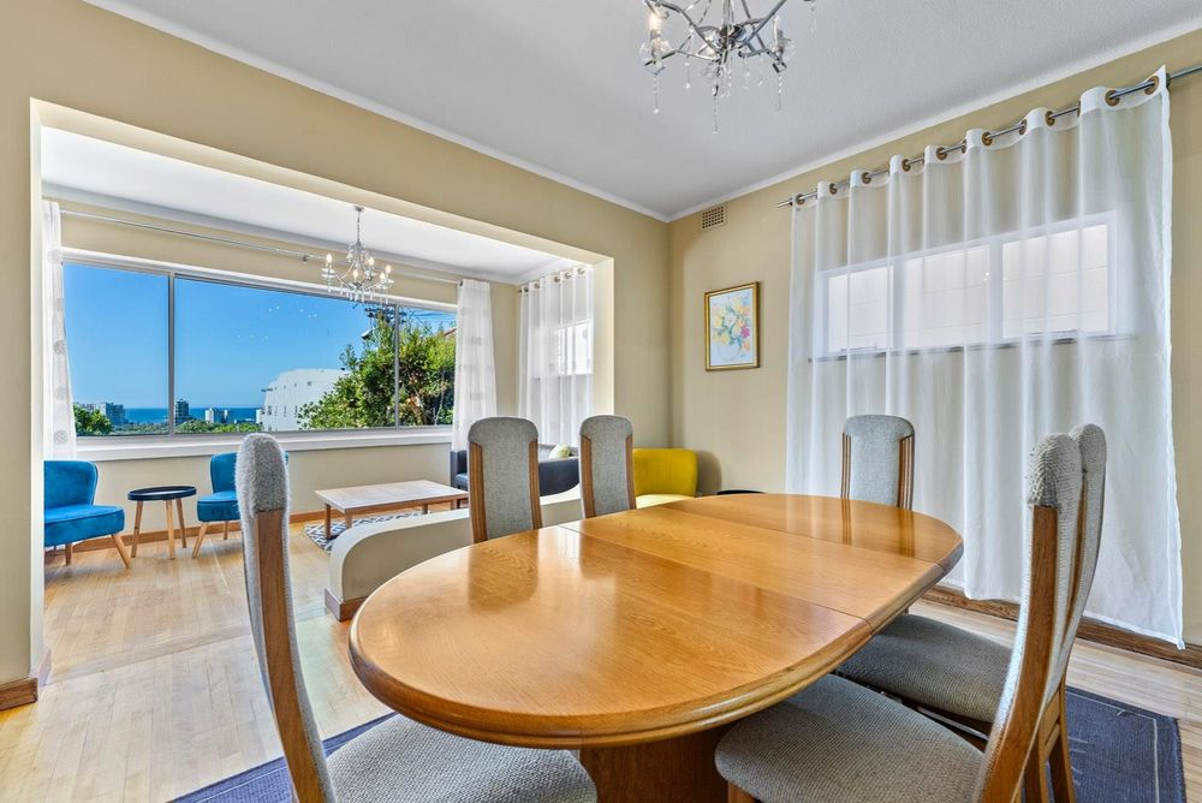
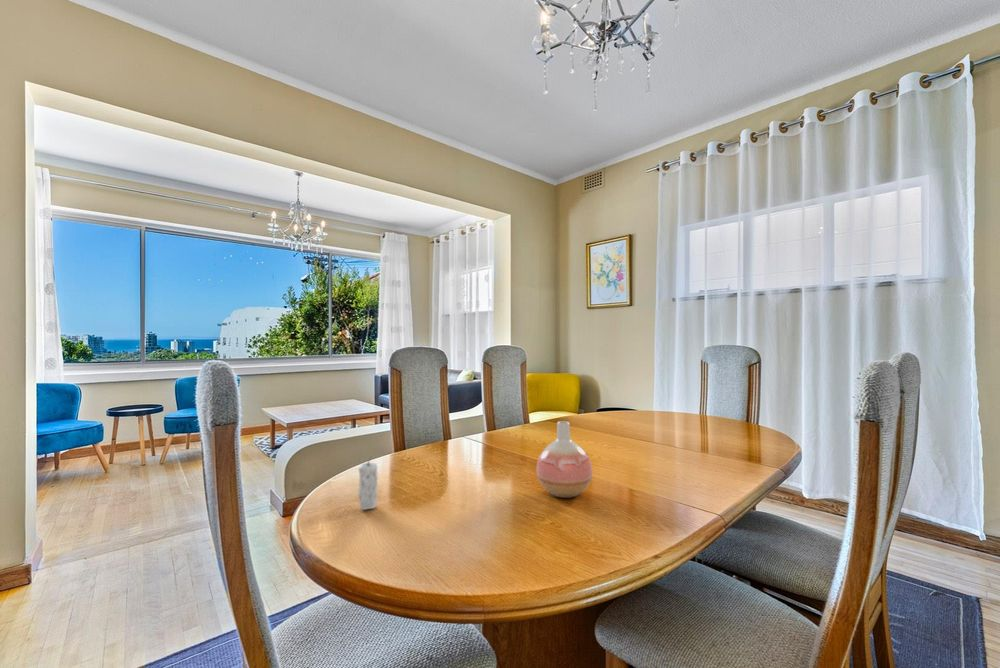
+ candle (368, 481)
+ vase (563, 457)
